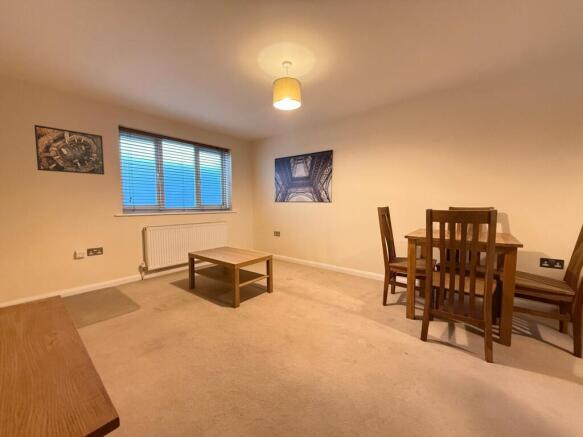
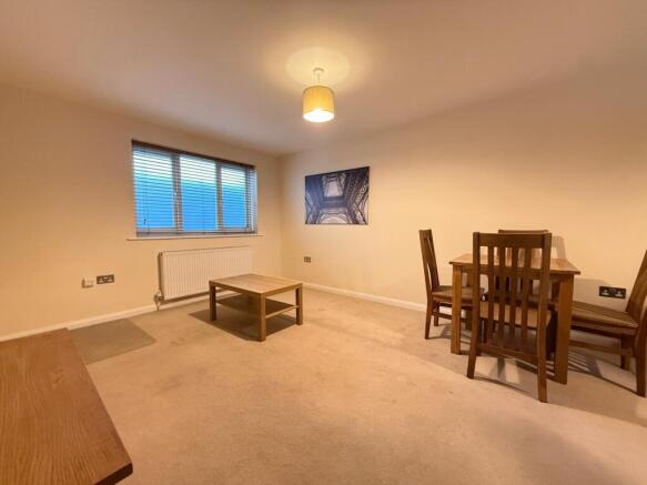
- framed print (72, 151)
